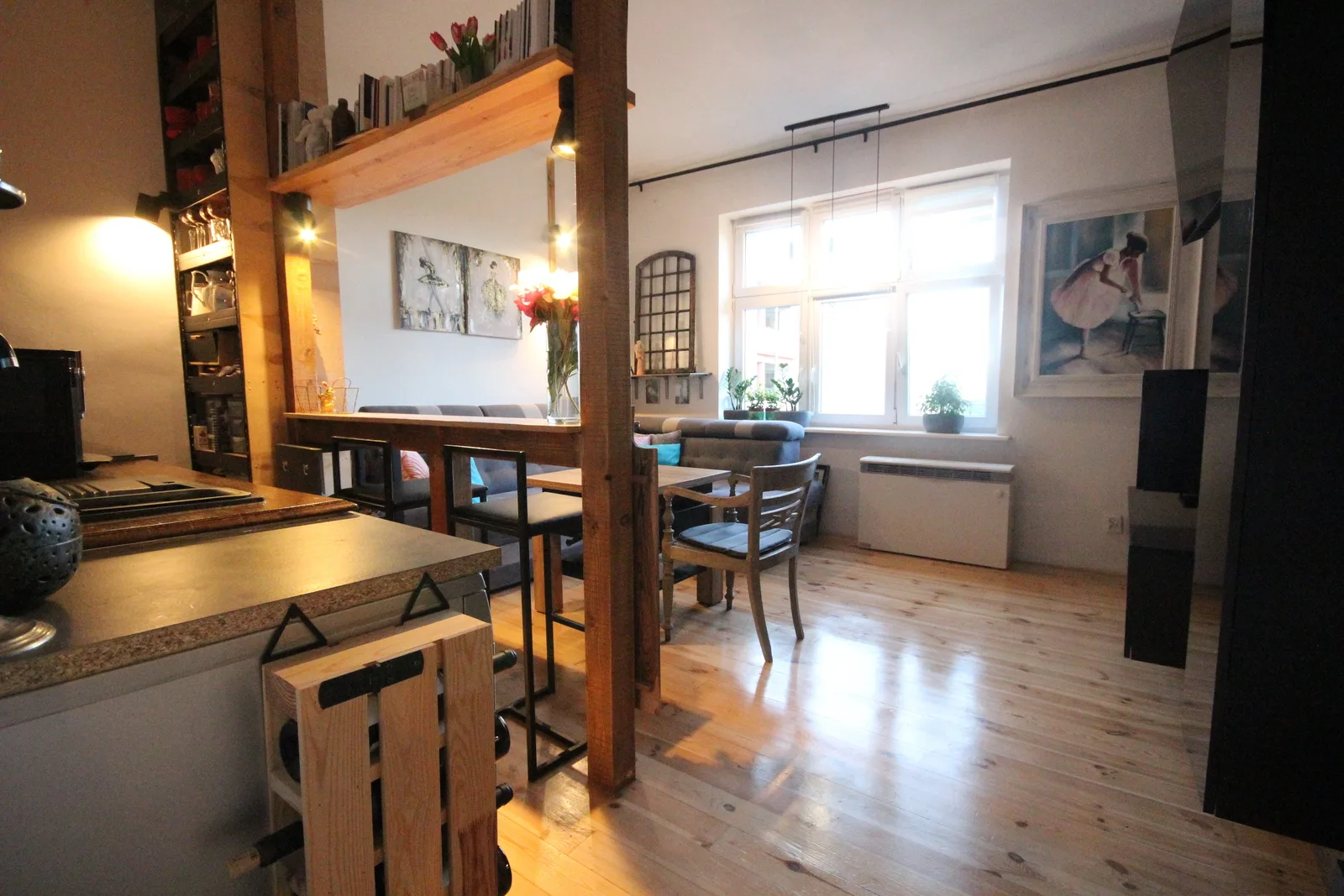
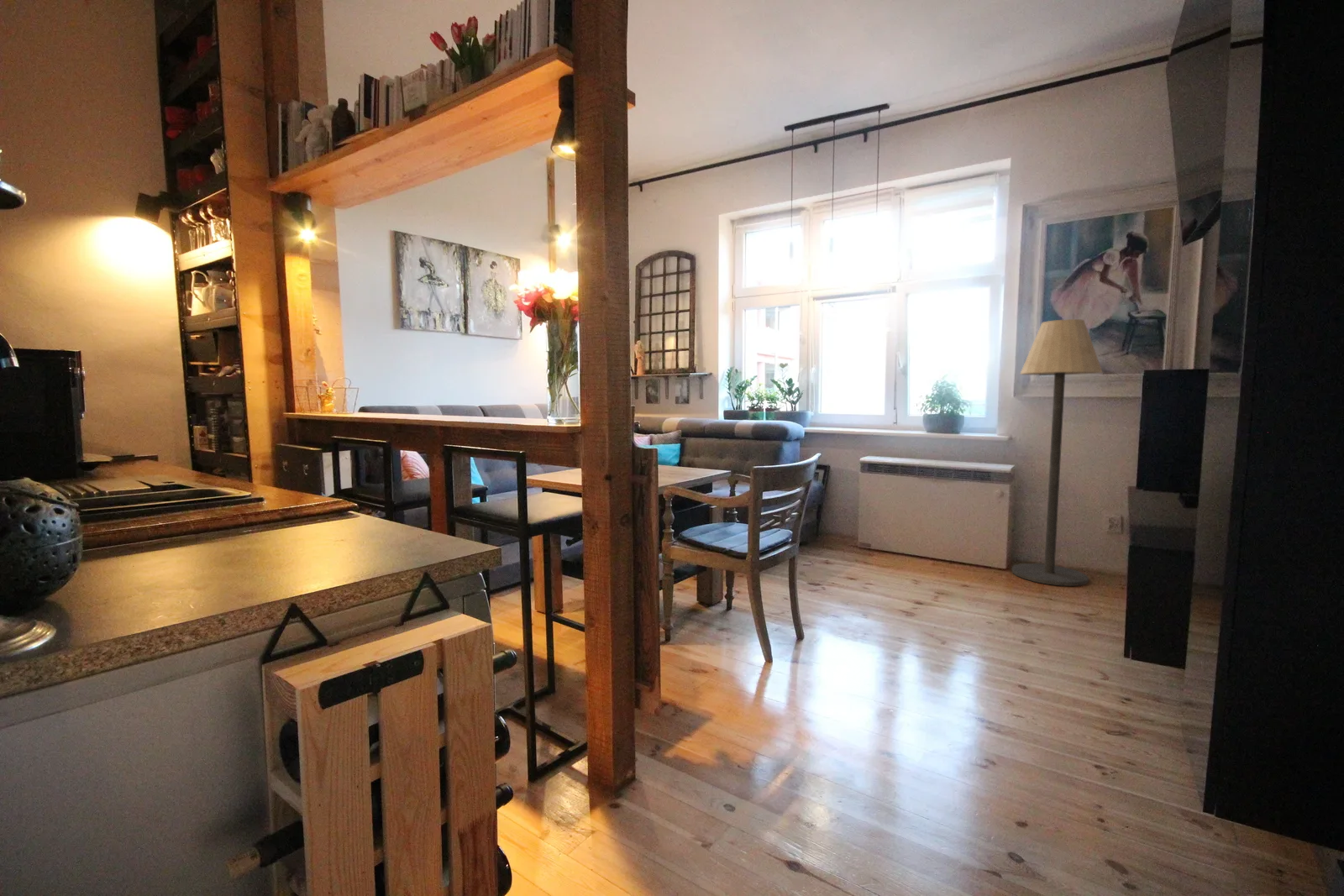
+ floor lamp (1055, 451)
